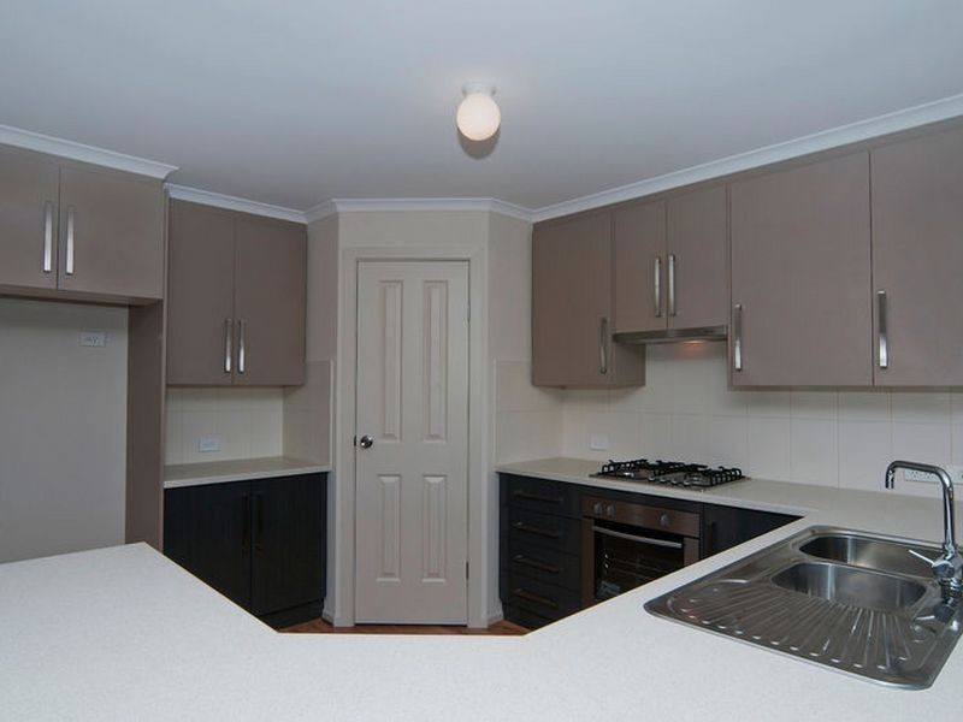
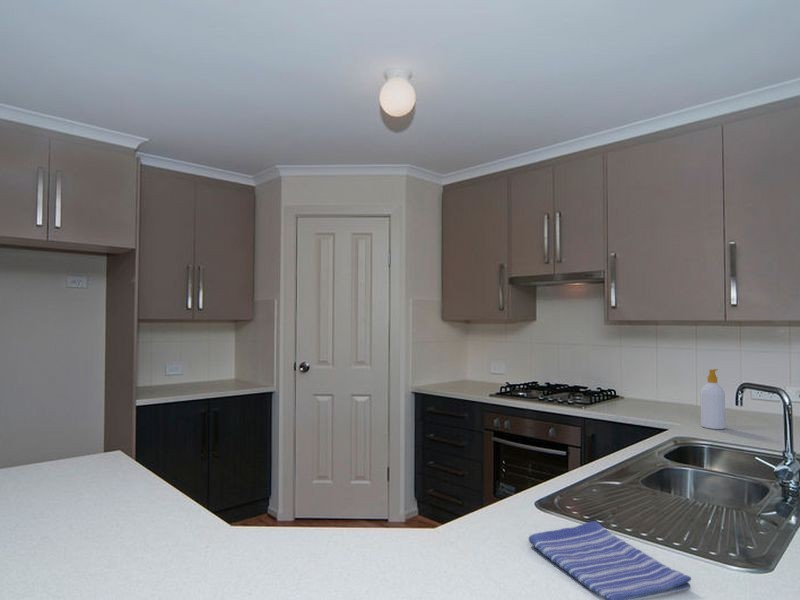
+ soap bottle (713, 398)
+ dish towel (602, 557)
